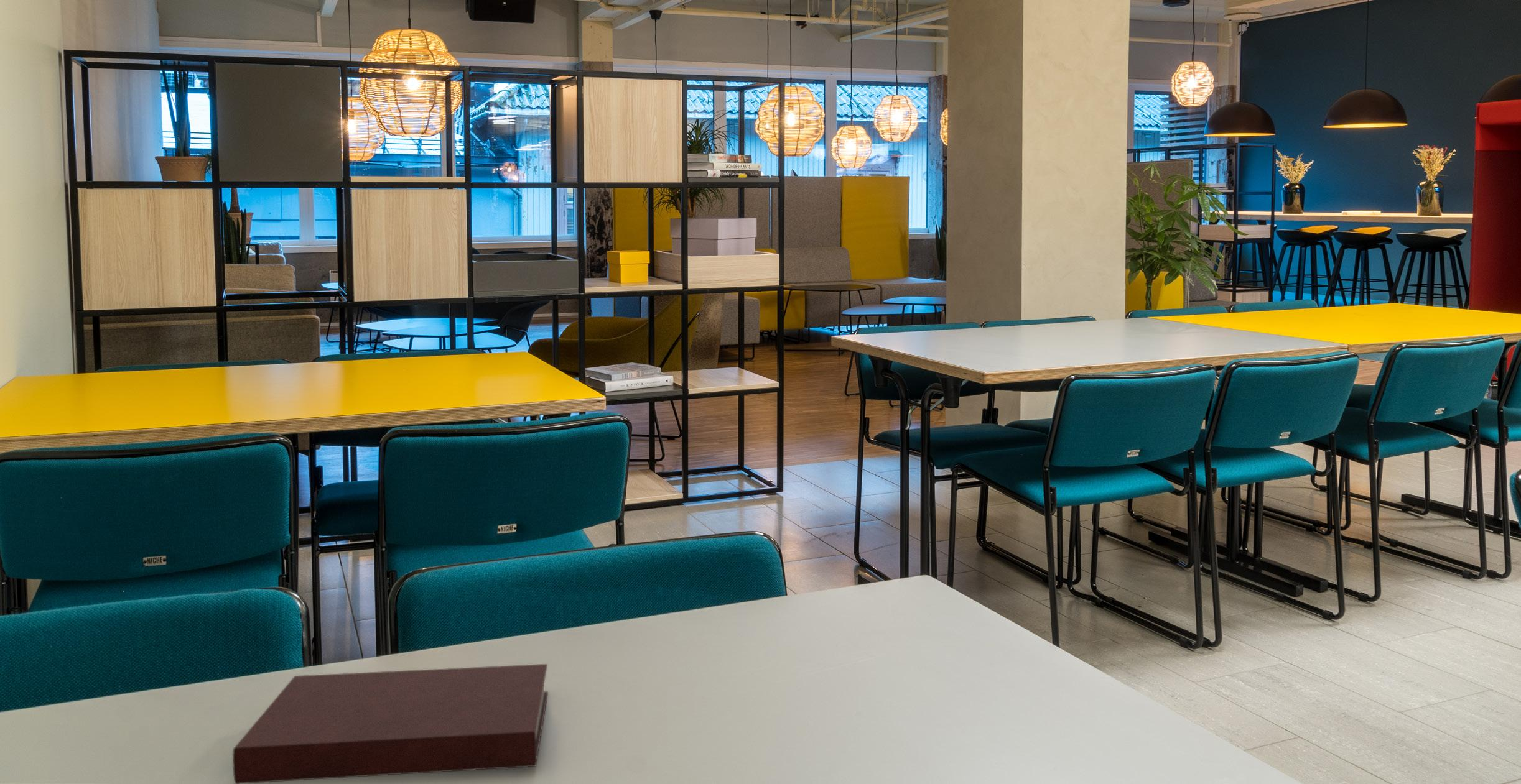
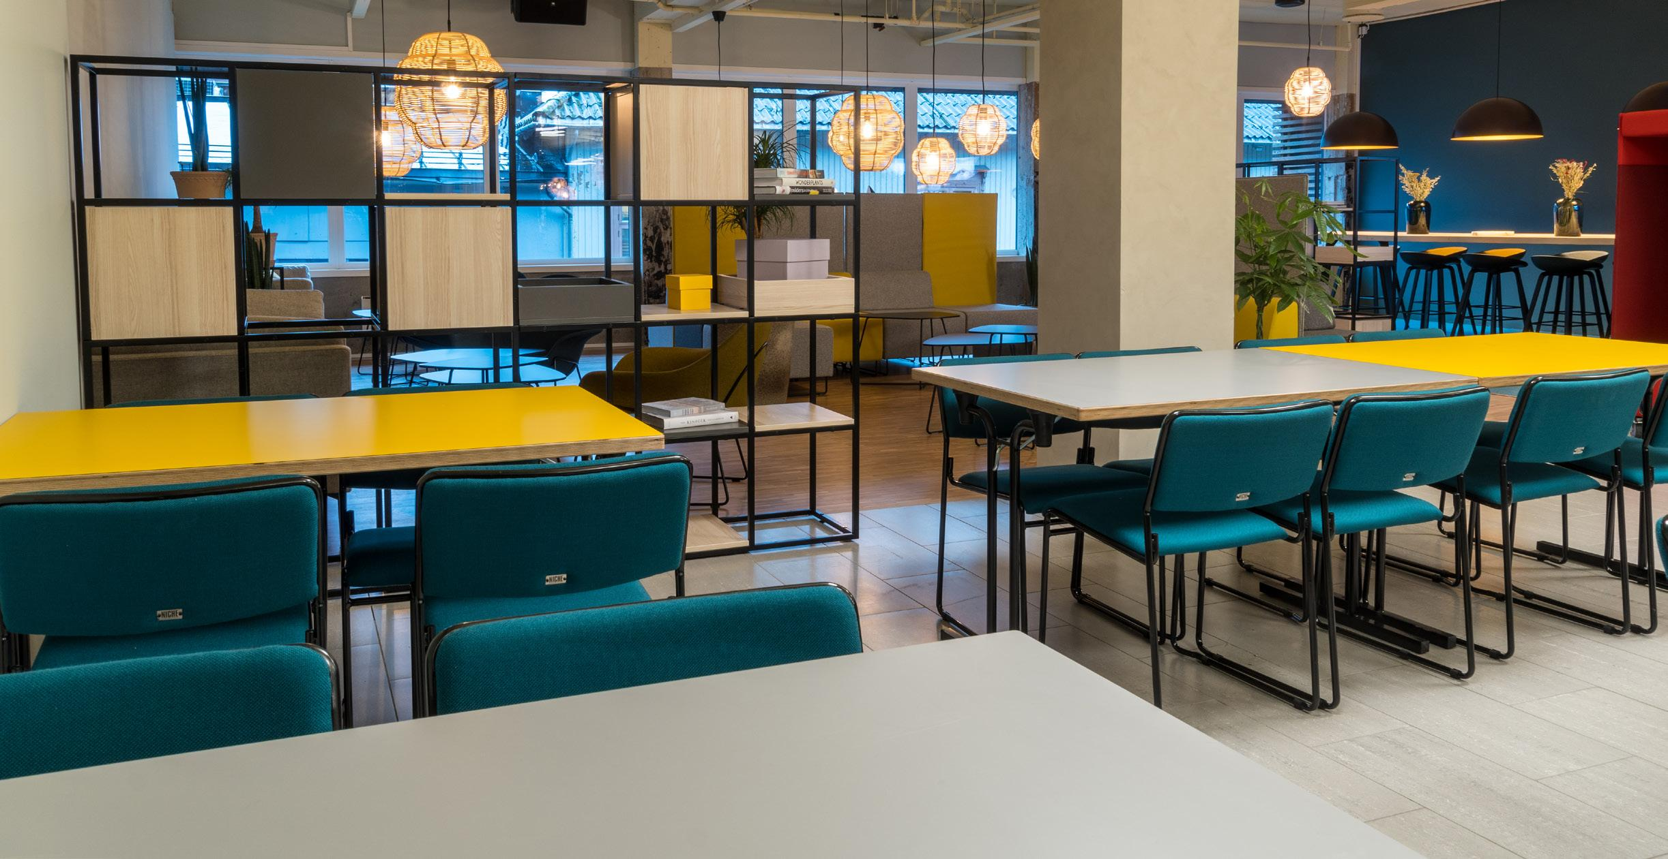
- notebook (406, 718)
